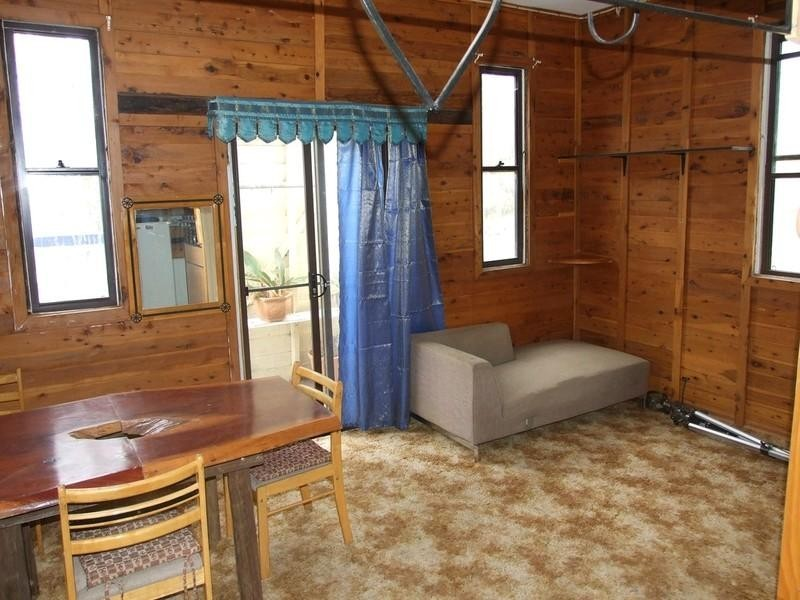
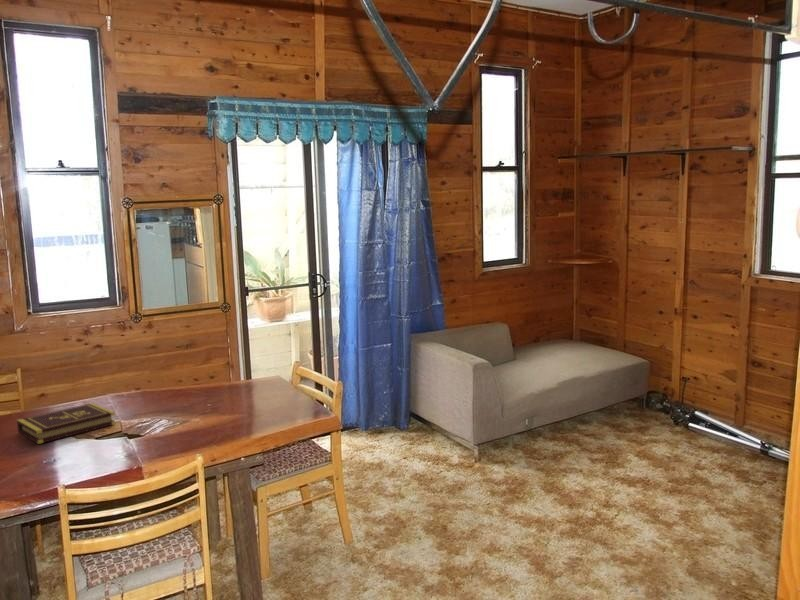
+ book (66, 422)
